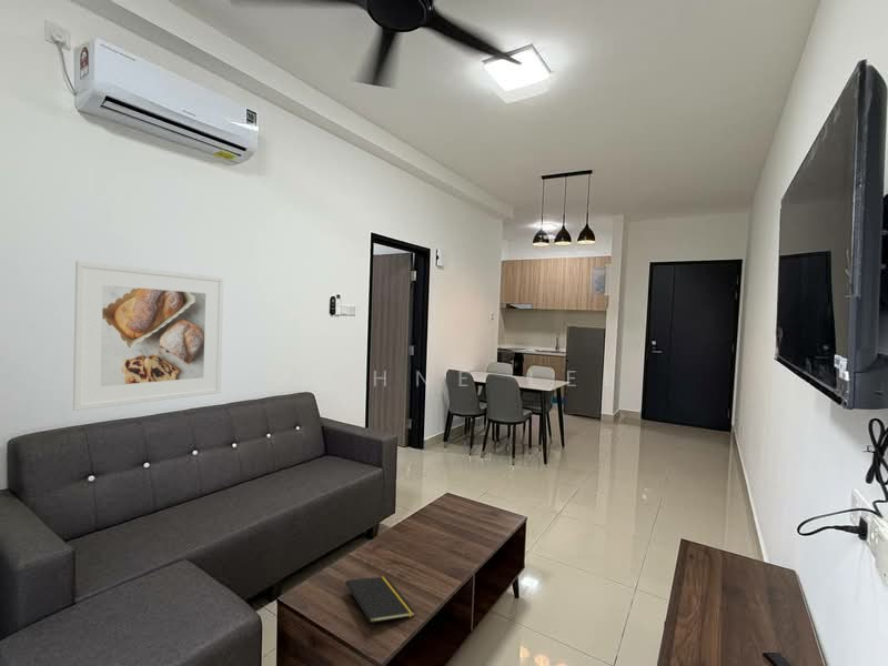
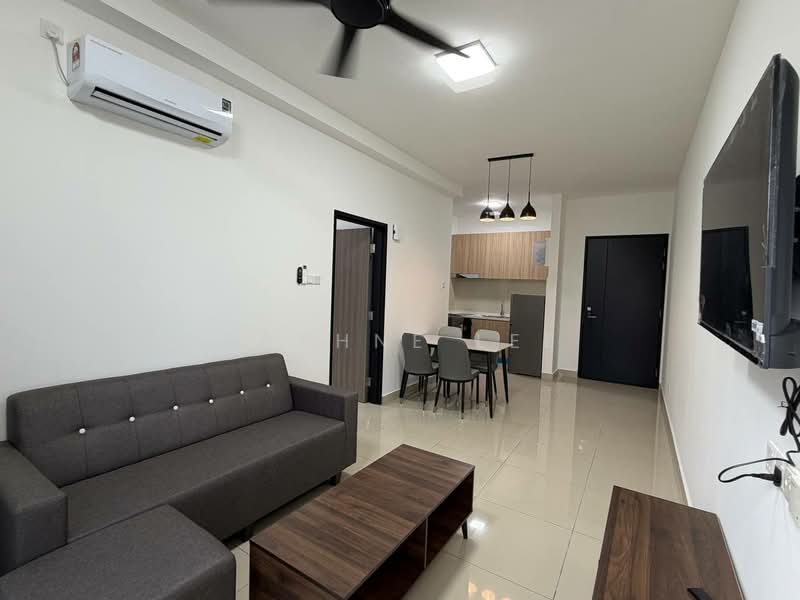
- notepad (379, 597)
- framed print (157, 335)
